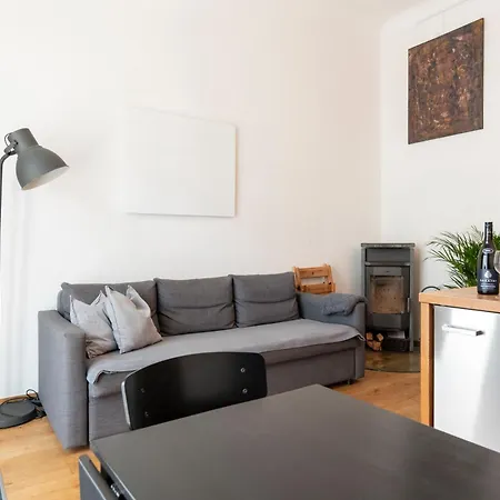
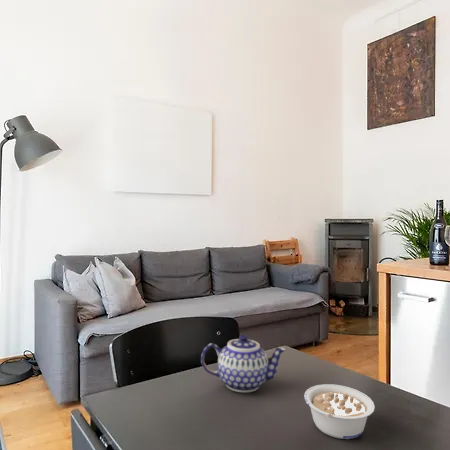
+ legume (339, 411)
+ teapot (243, 360)
